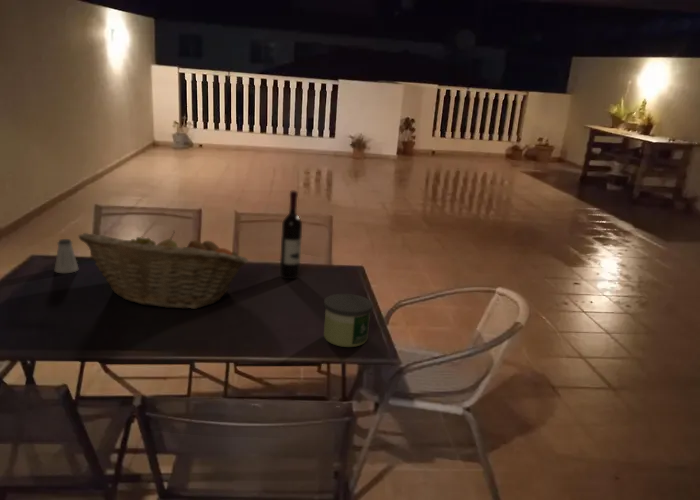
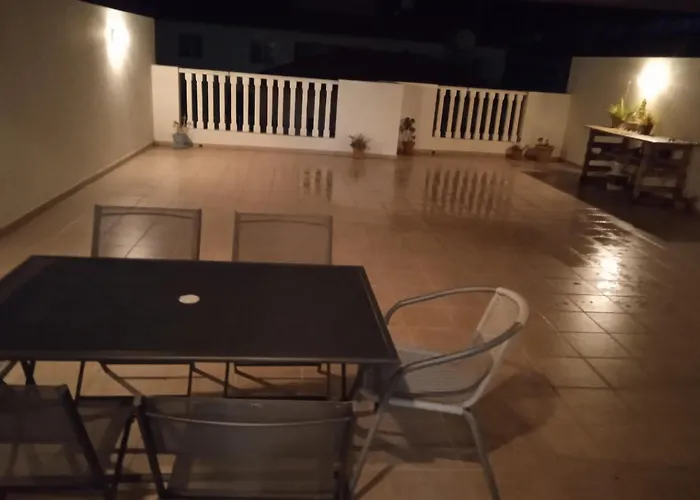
- wine bottle (291, 234)
- candle (347, 320)
- saltshaker (65, 255)
- fruit basket (165, 260)
